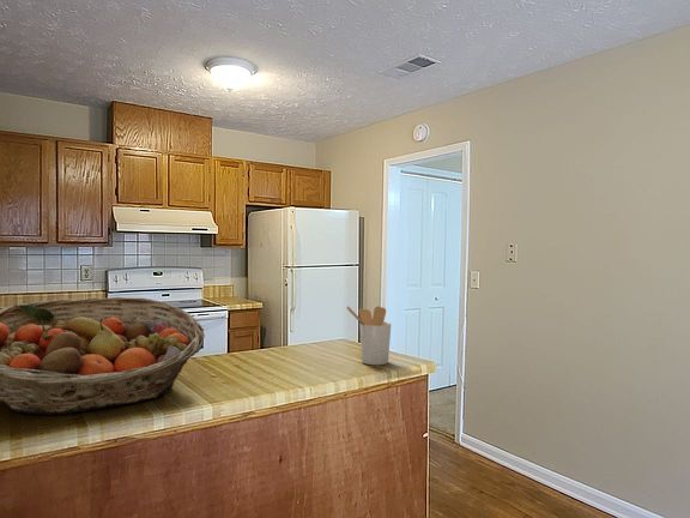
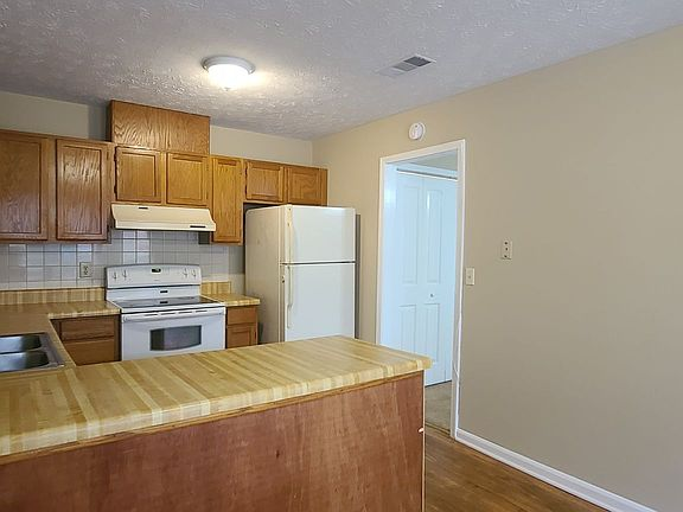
- utensil holder (367, 333)
- fruit basket (95, 348)
